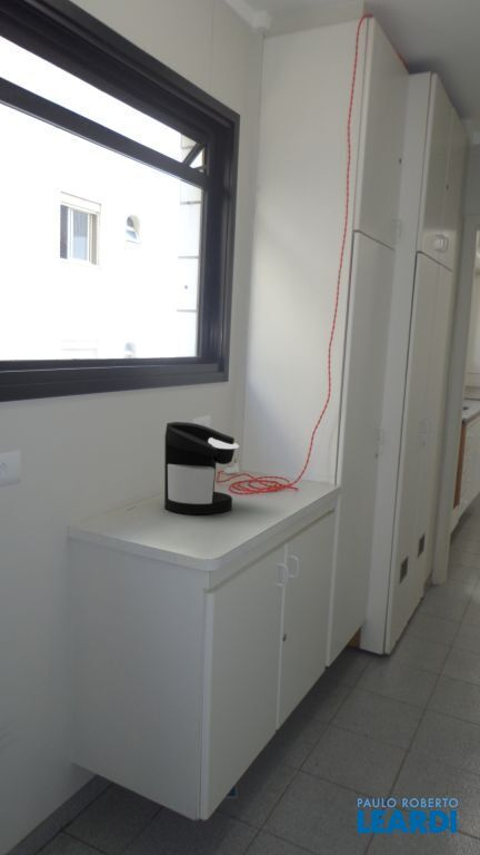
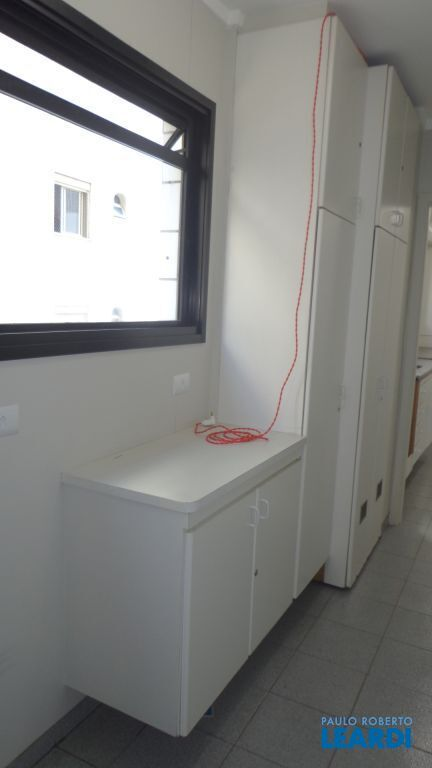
- coffee maker (201, 465)
